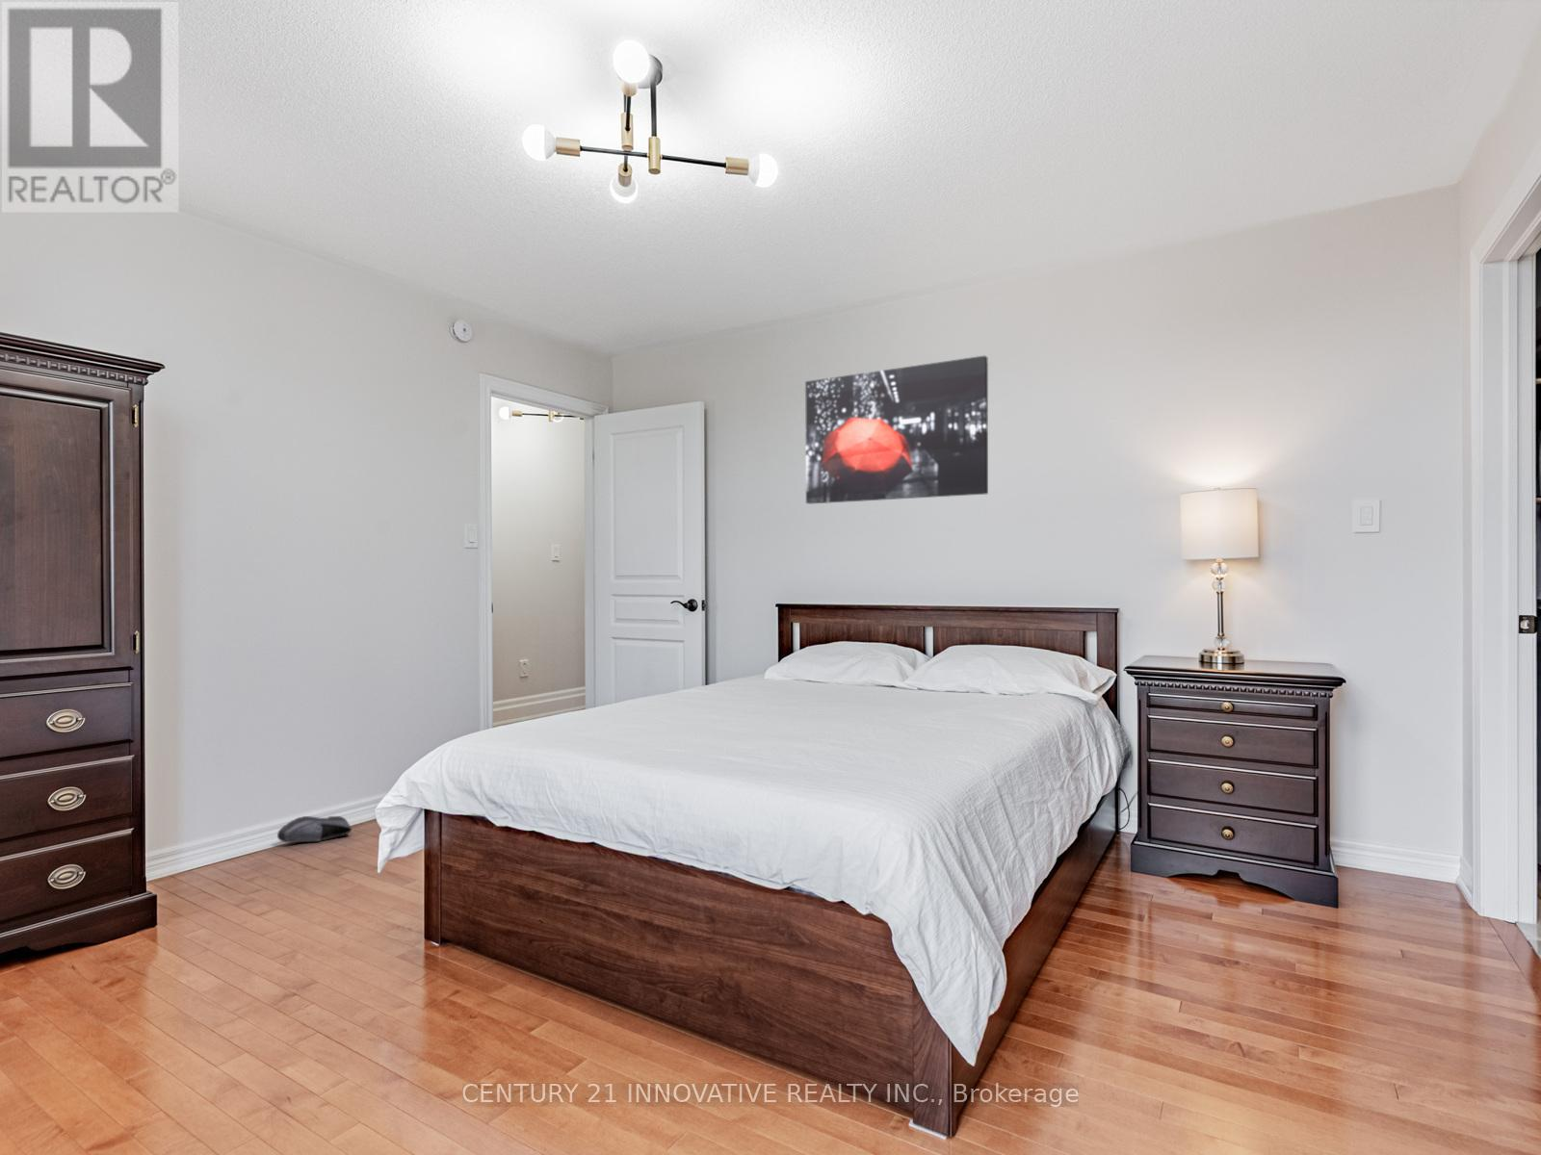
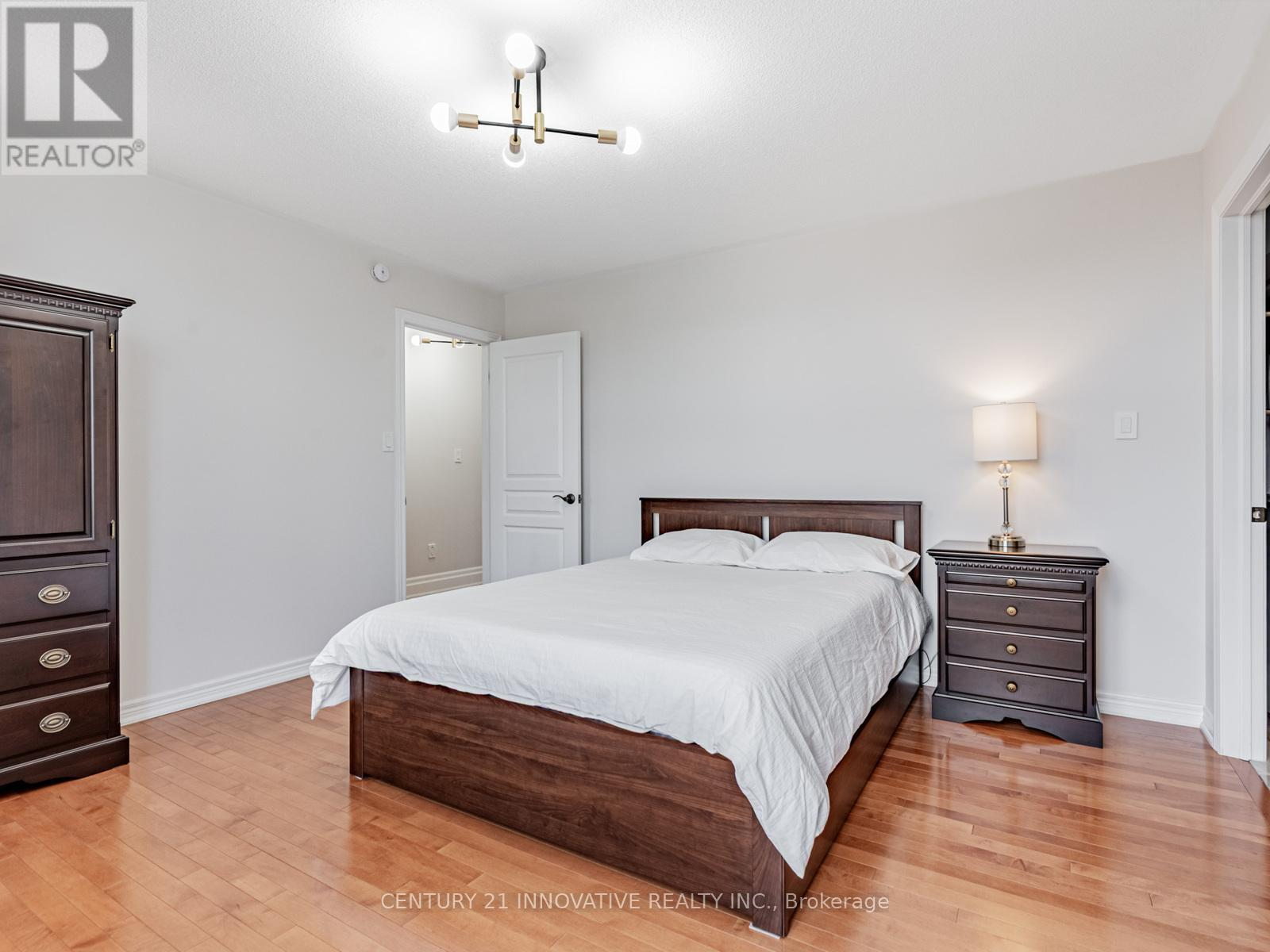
- wall art (891, 434)
- shoe (318, 827)
